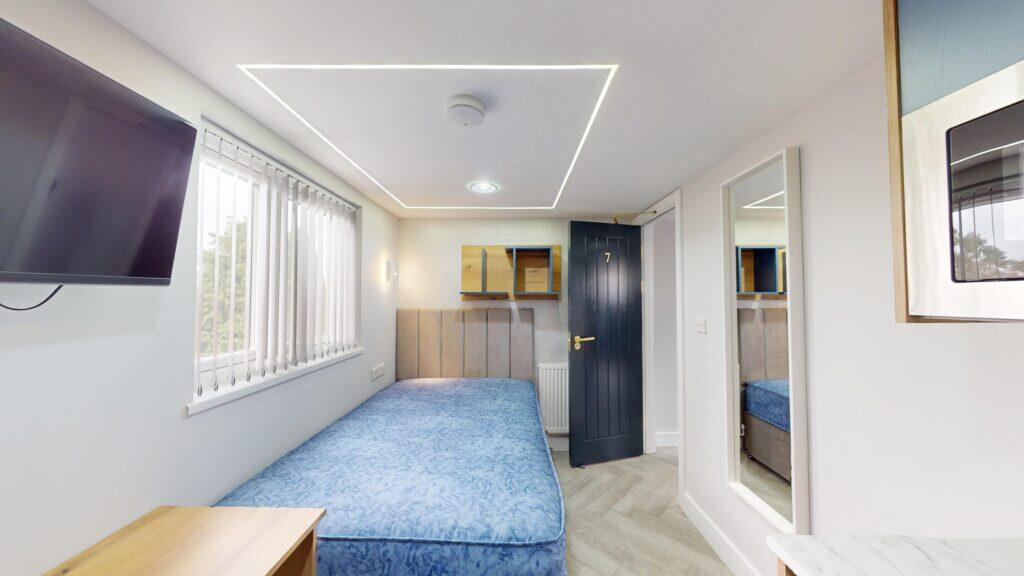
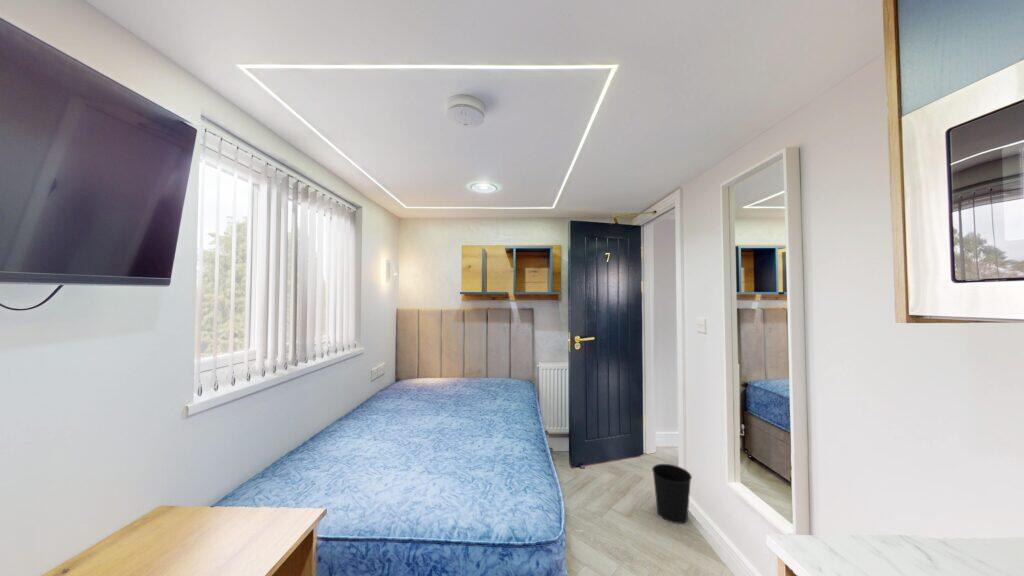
+ wastebasket (671, 493)
